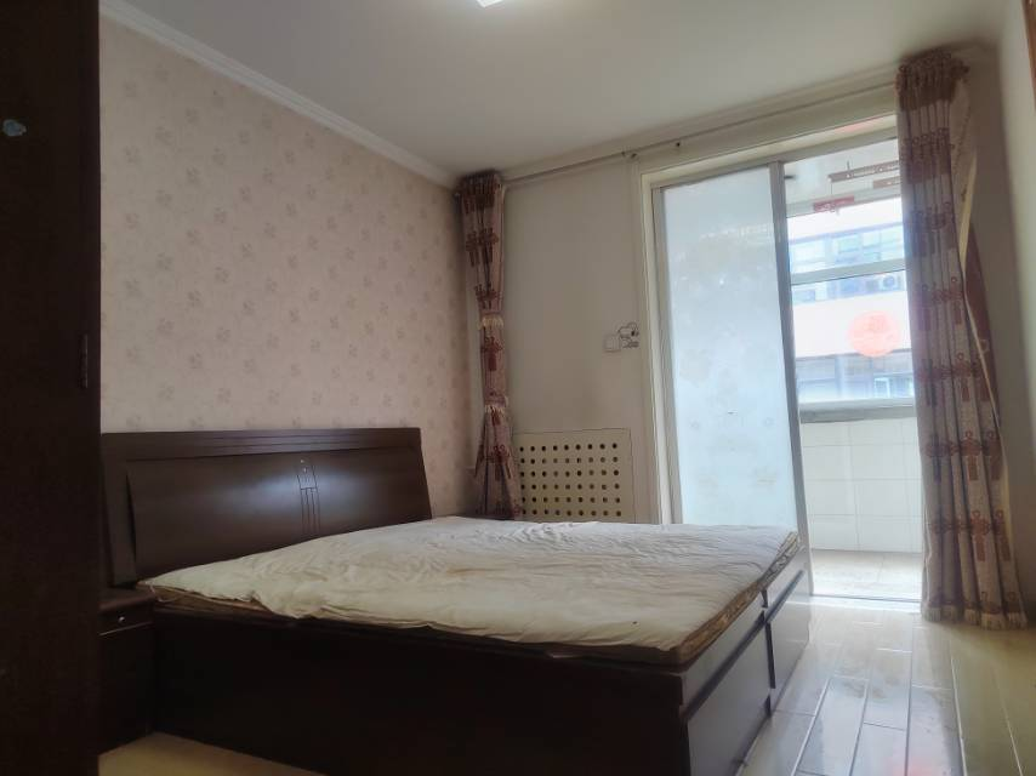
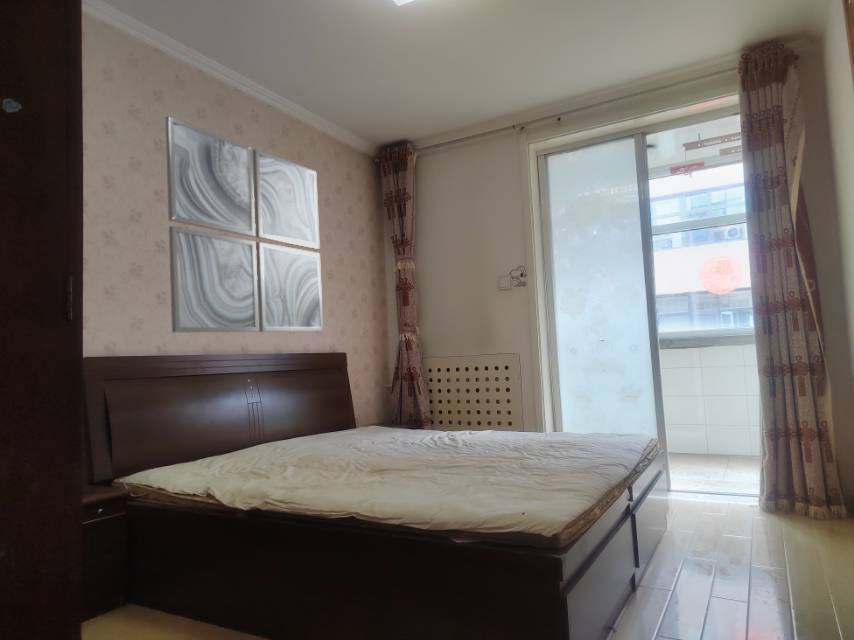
+ wall art (256, 237)
